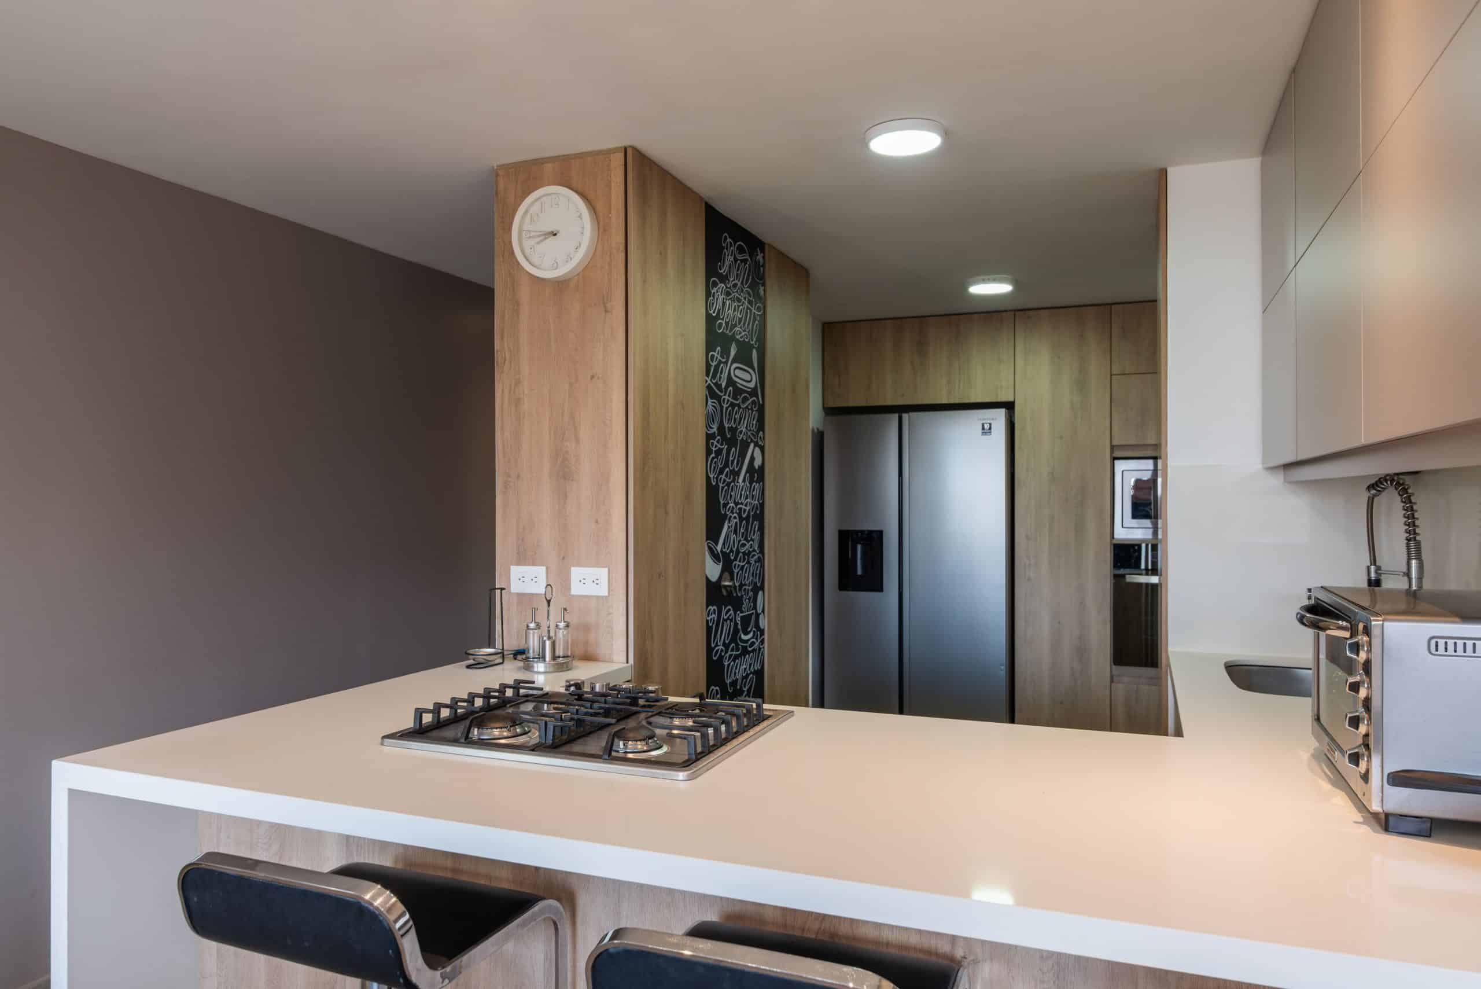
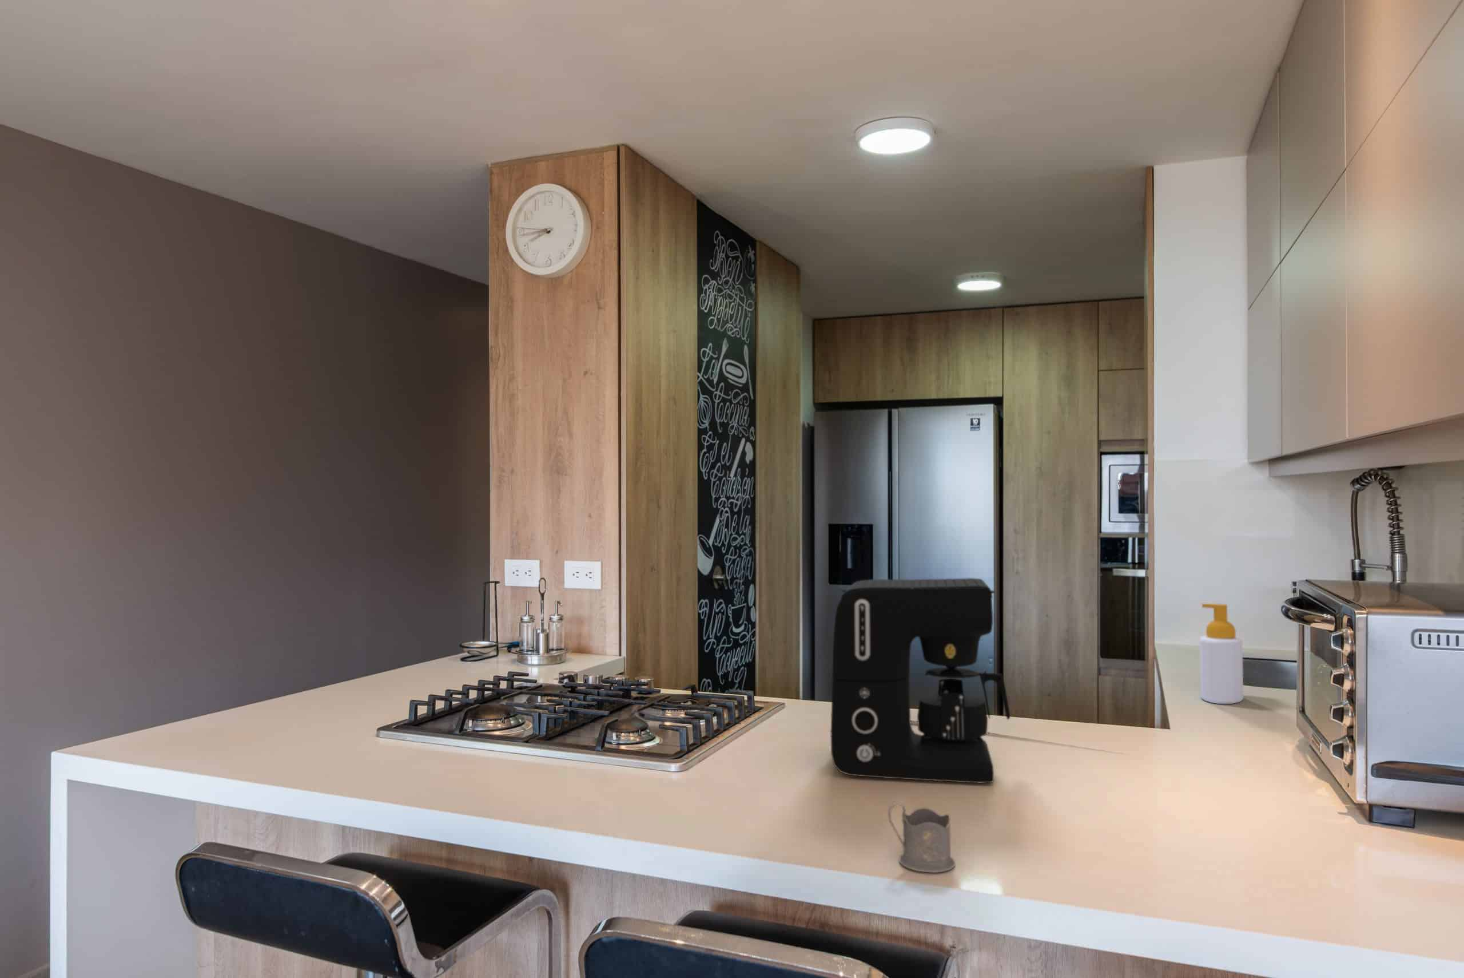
+ soap bottle (1221, 652)
+ coffee maker (925, 673)
+ tea glass holder (920, 823)
